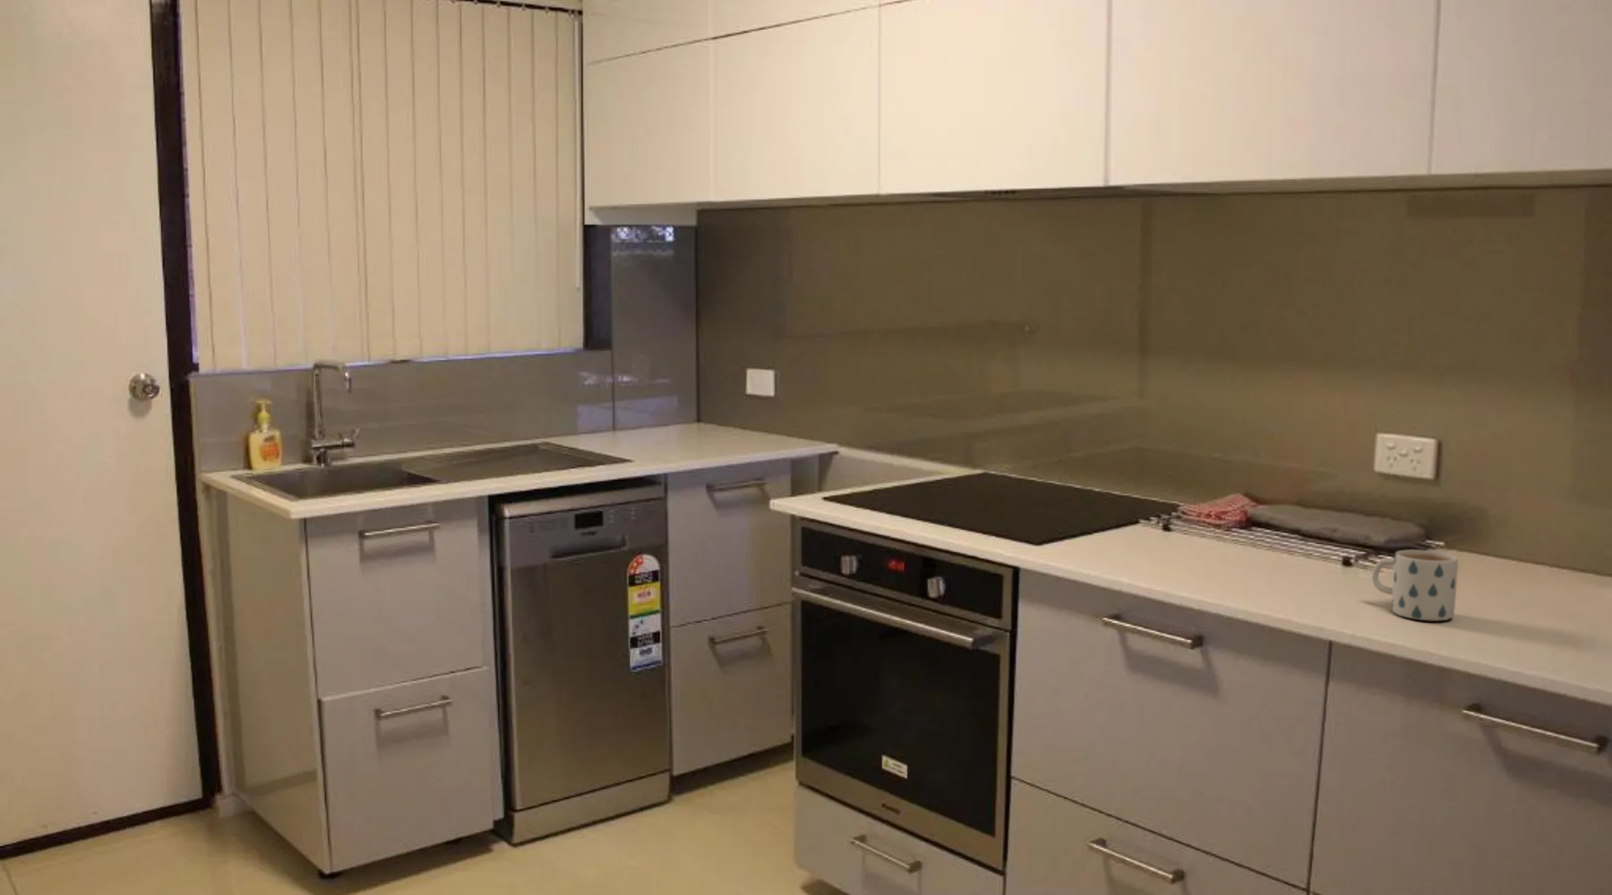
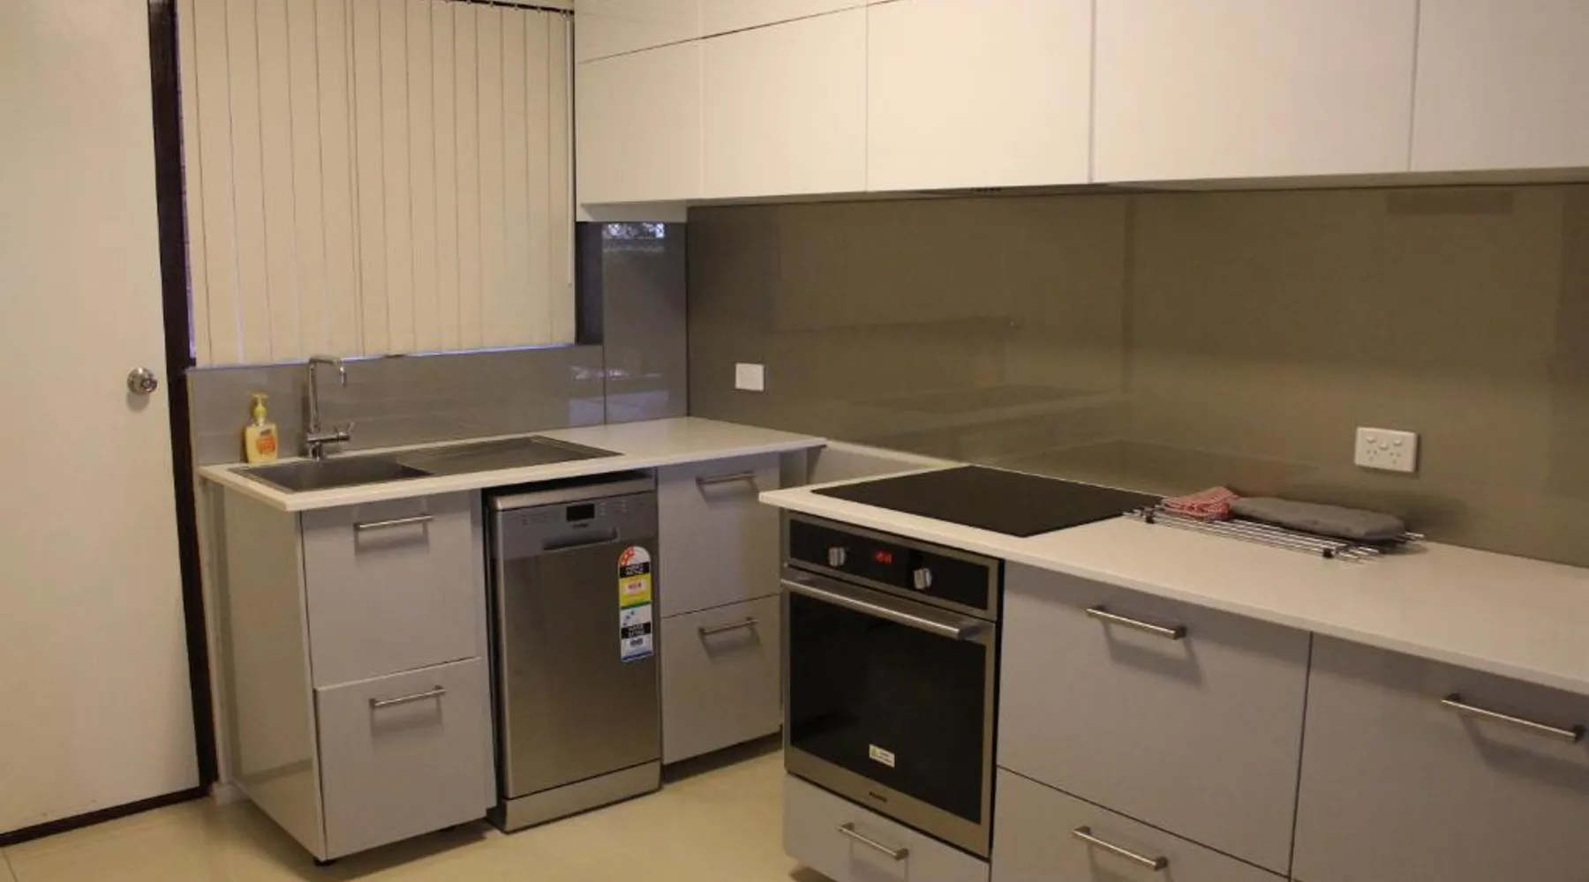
- mug (1412, 583)
